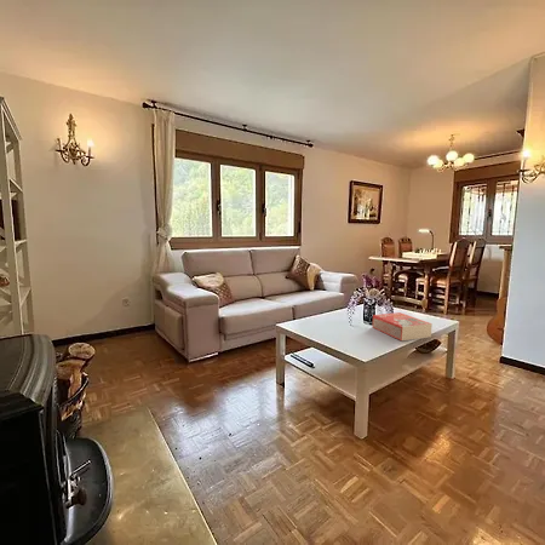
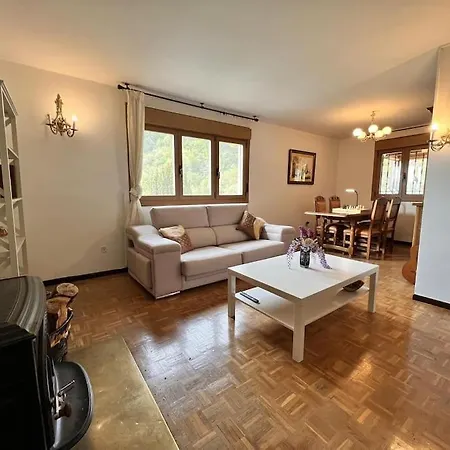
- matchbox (400, 325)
